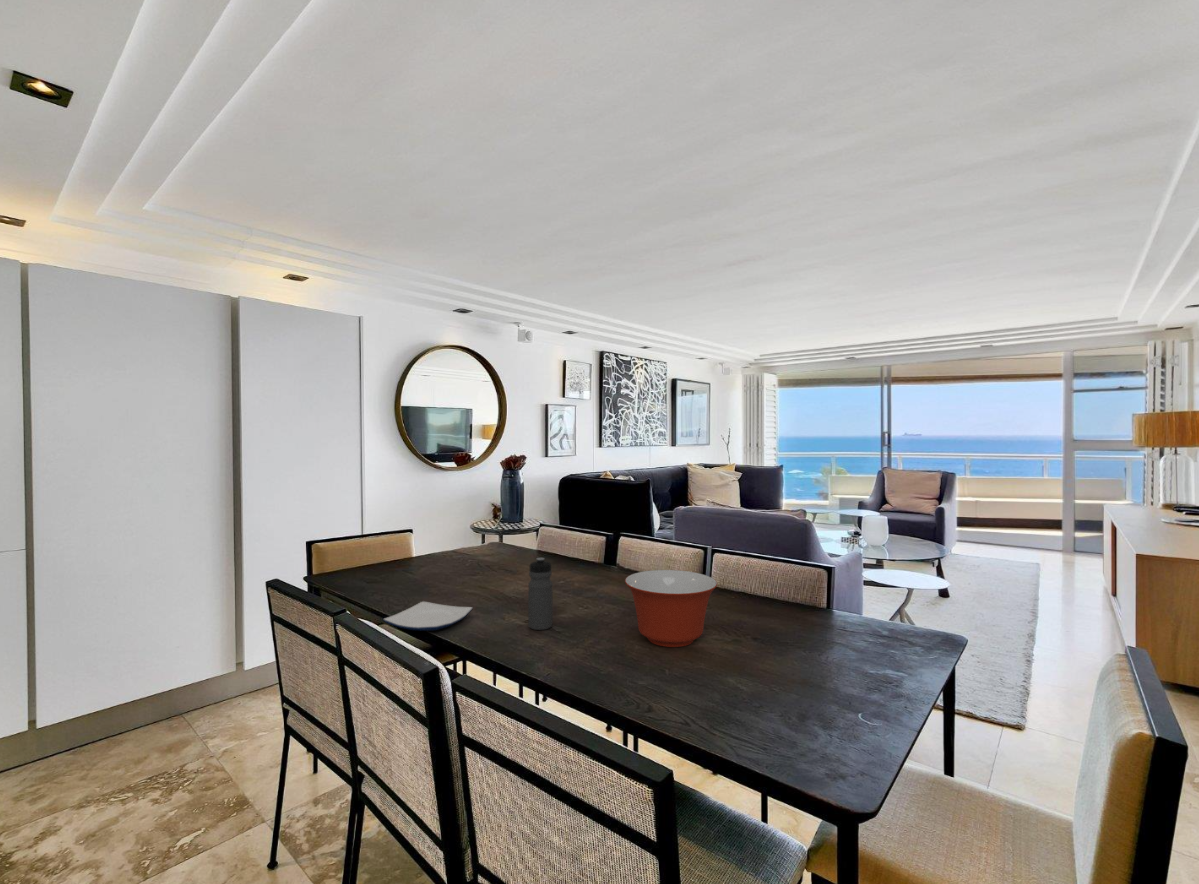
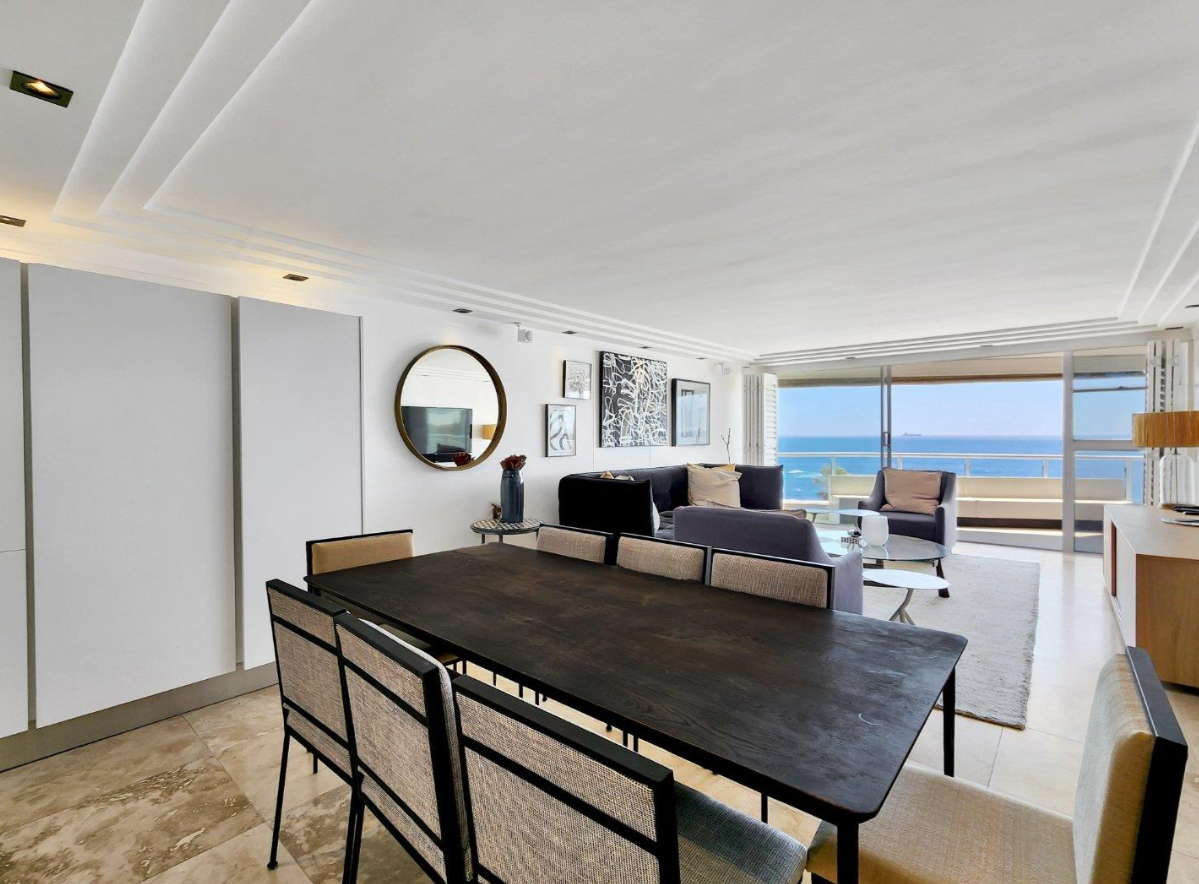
- mixing bowl (670, 609)
- water bottle (540, 592)
- plate (429, 617)
